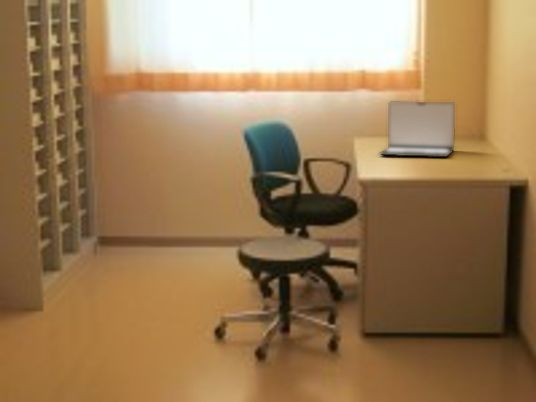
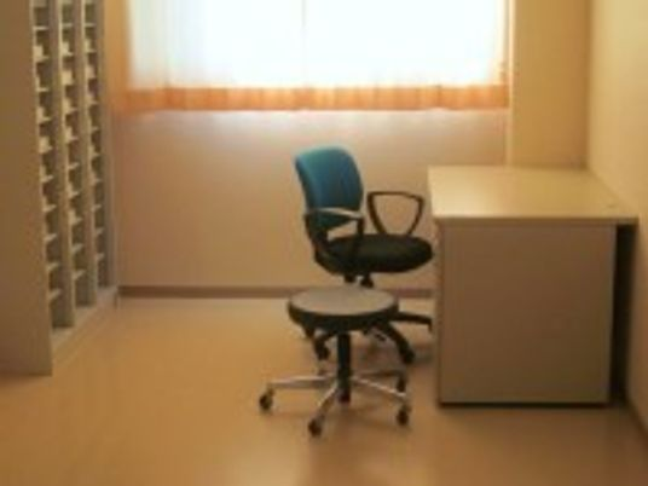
- laptop (416, 128)
